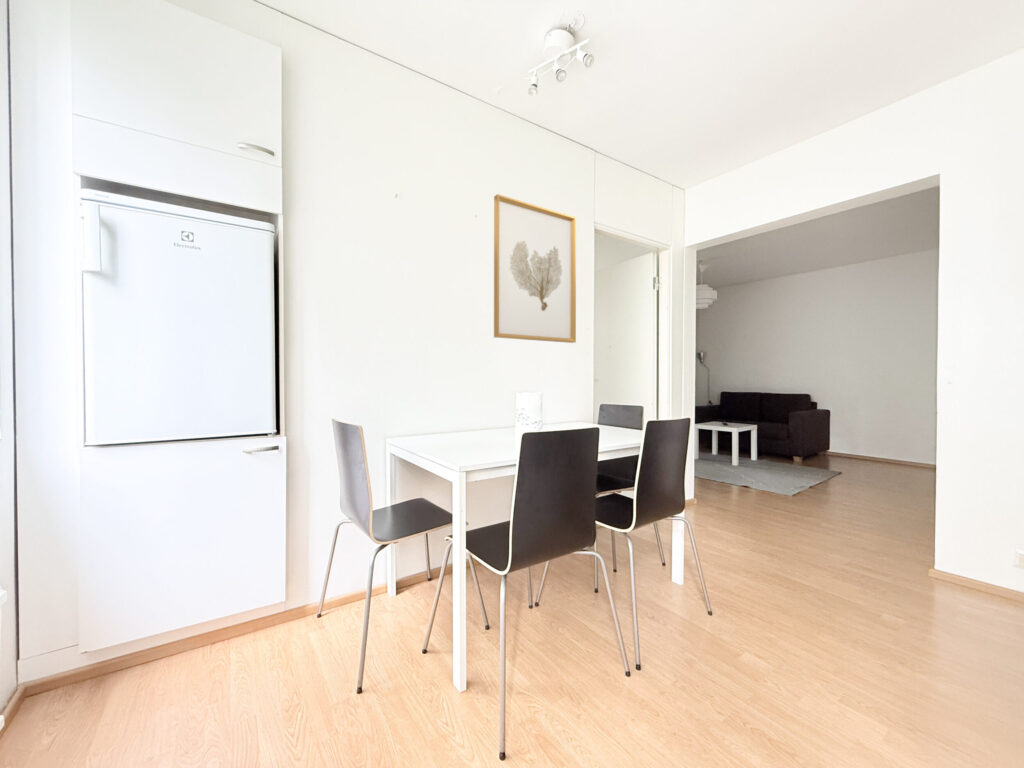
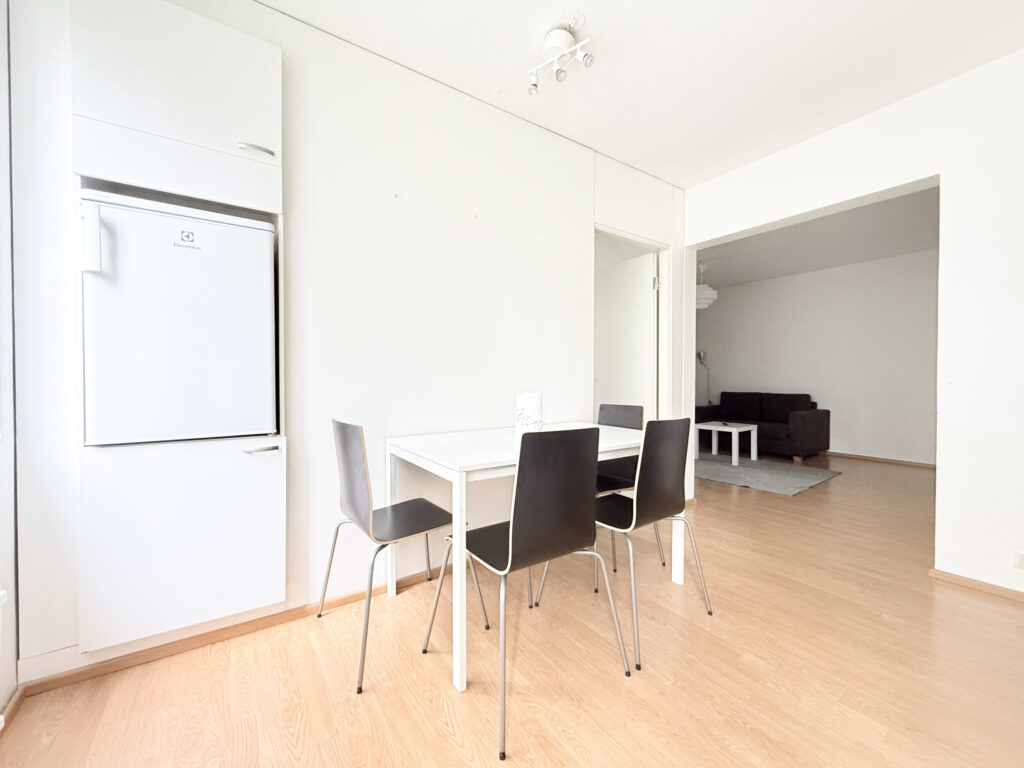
- wall art (537, 273)
